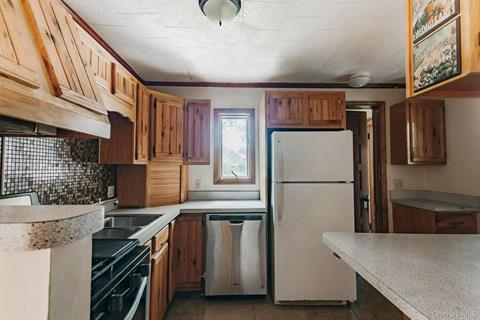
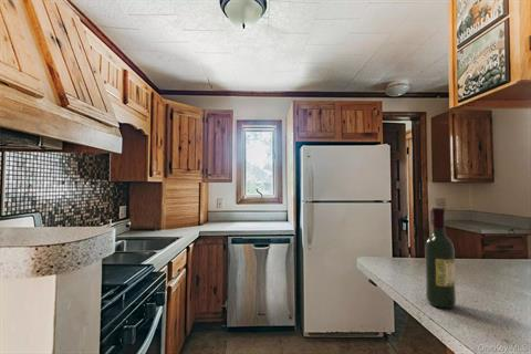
+ wine bottle (439, 256)
